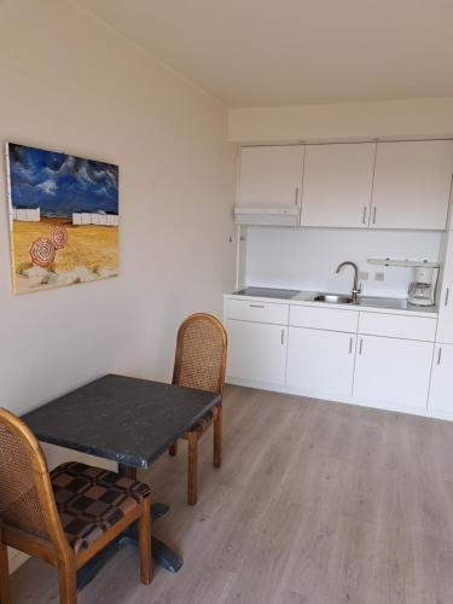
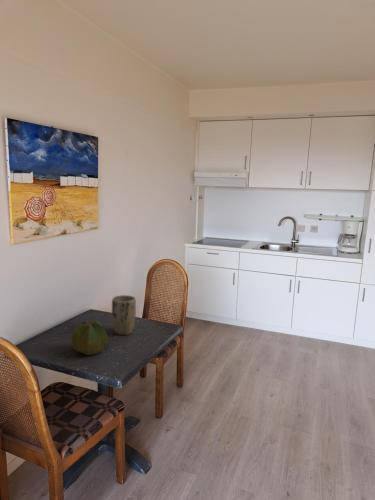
+ cabbage (91, 335)
+ plant pot (123, 315)
